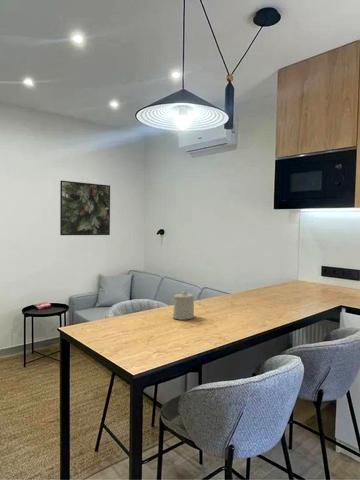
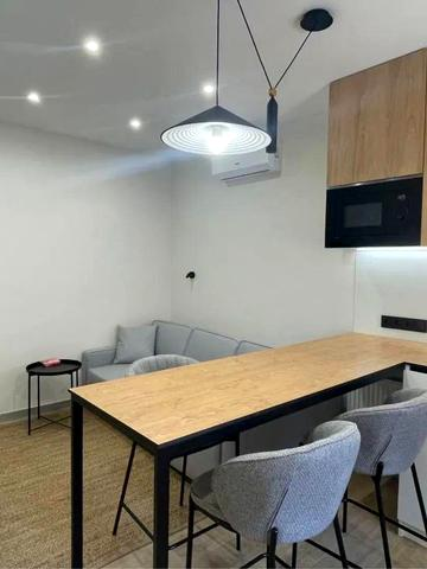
- candle (183, 304)
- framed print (86, 209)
